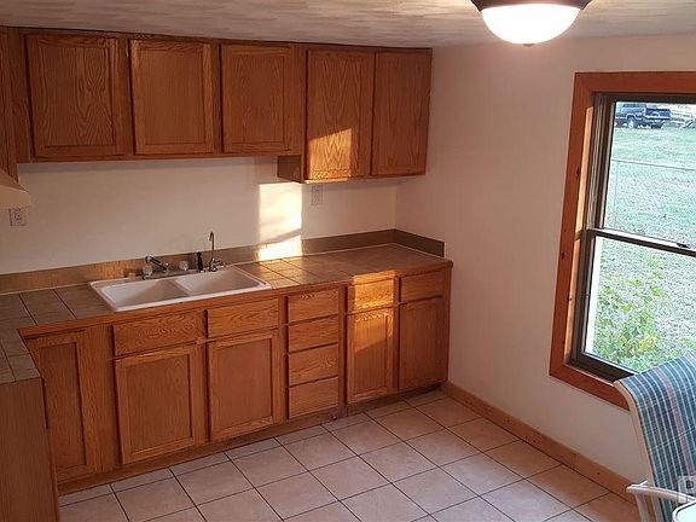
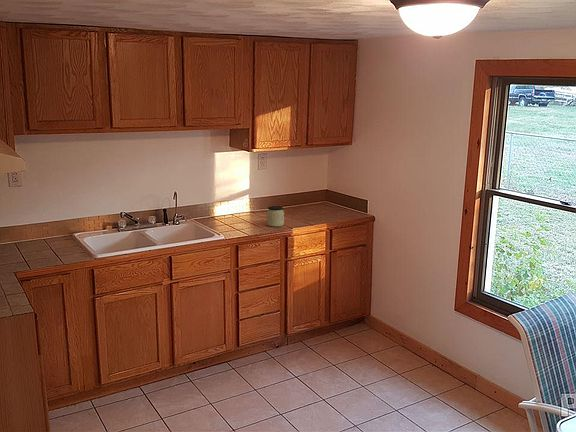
+ jar (275, 216)
